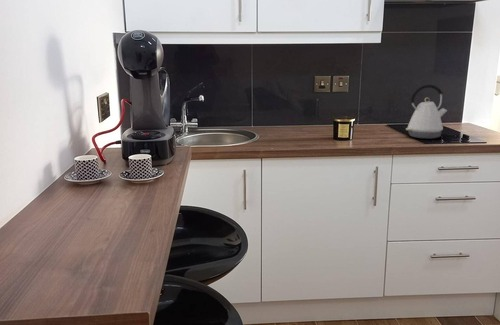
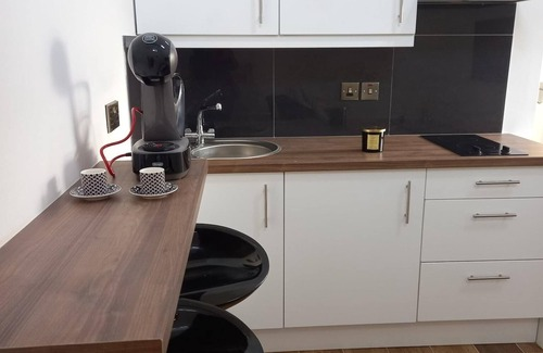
- kettle (427, 110)
